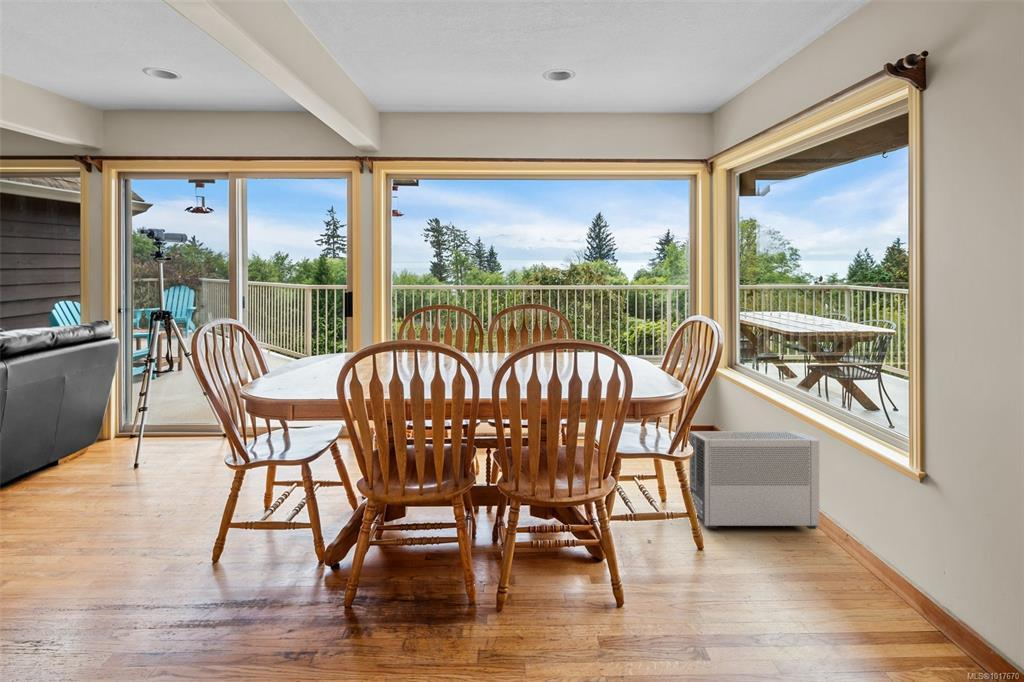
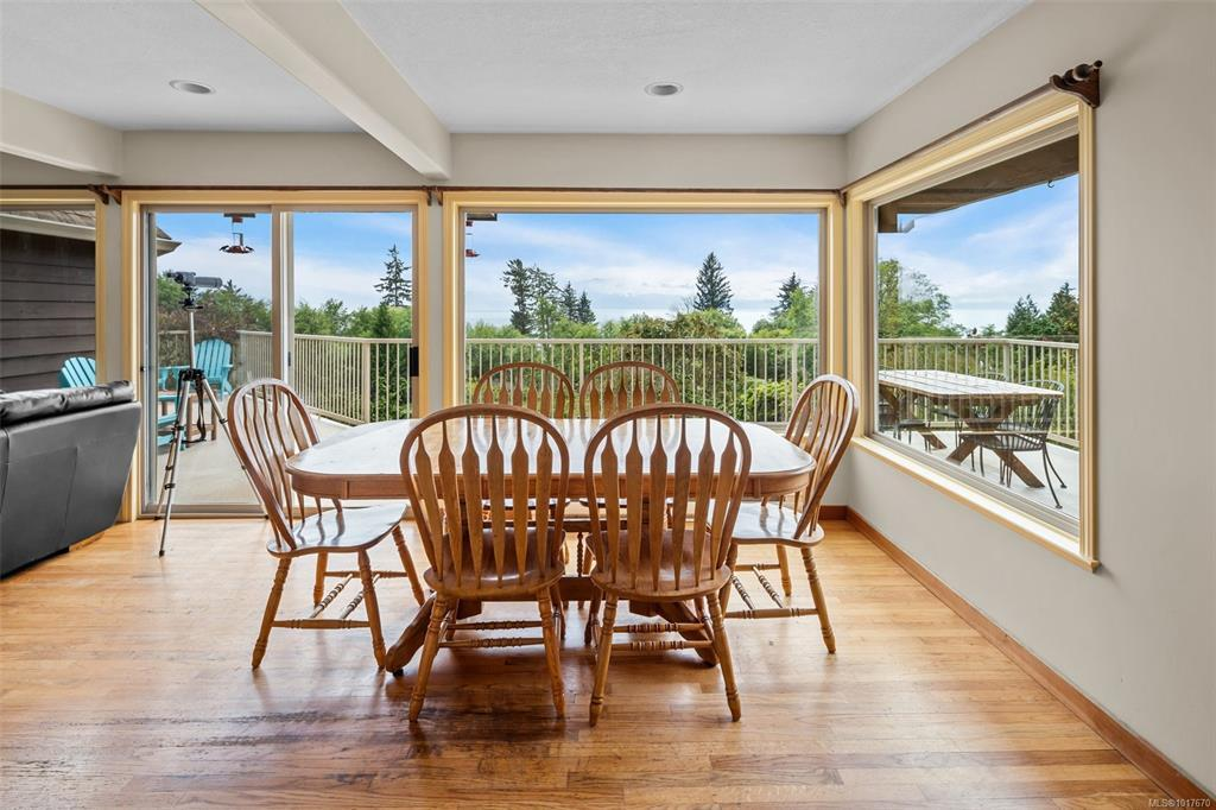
- air purifier (752, 478)
